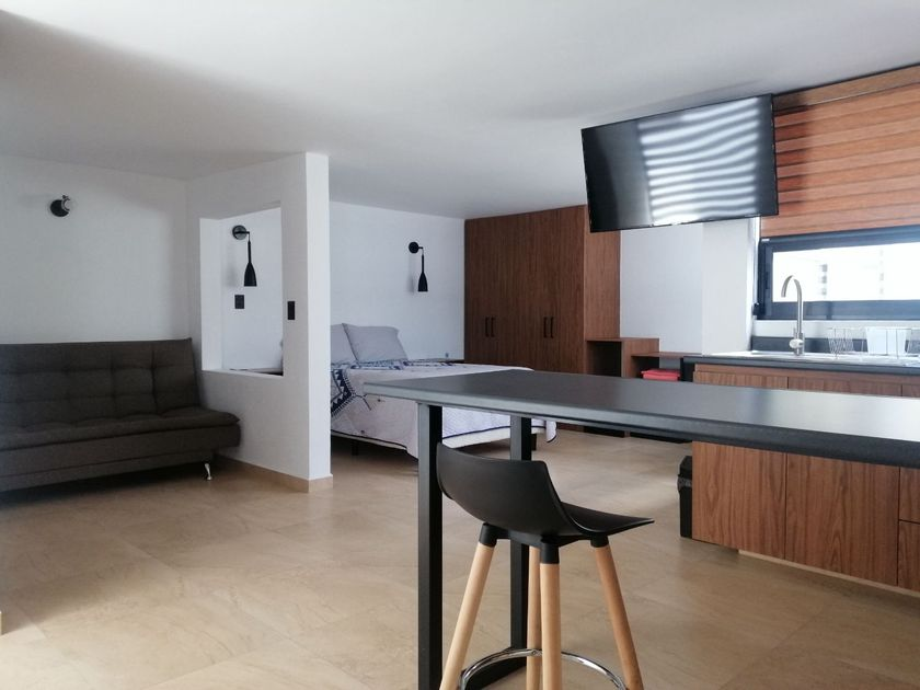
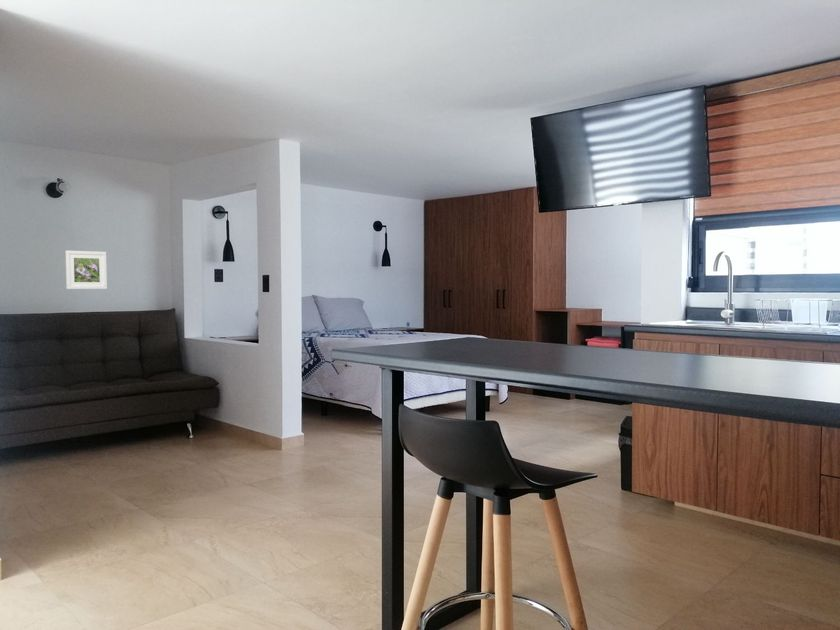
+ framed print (86, 270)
